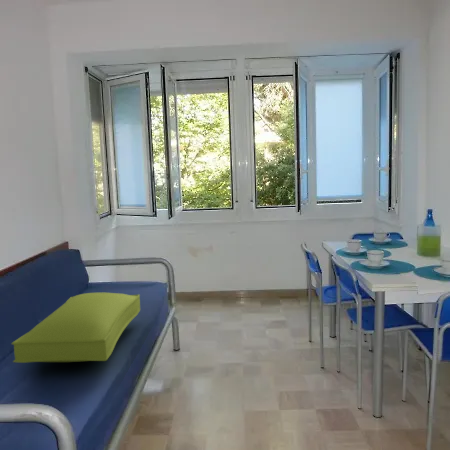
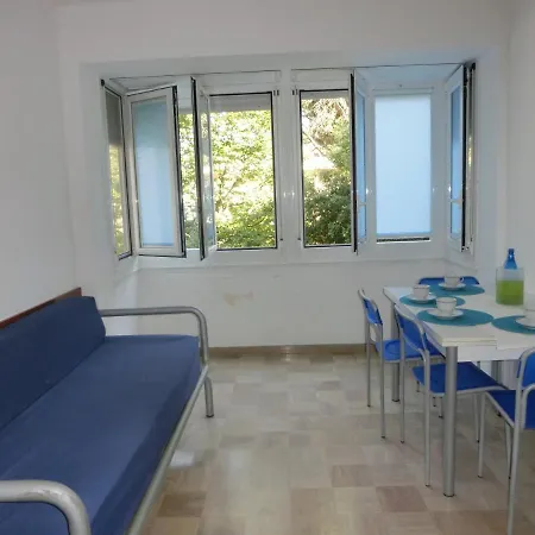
- cushion (85, 323)
